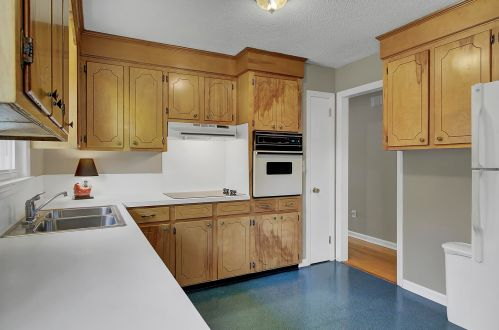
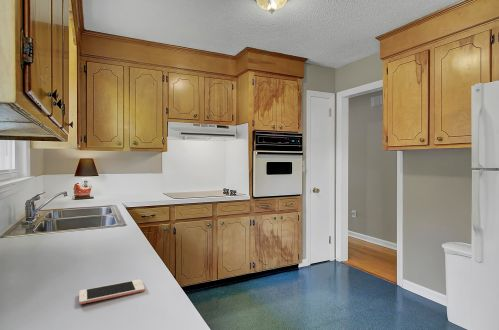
+ cell phone (112, 290)
